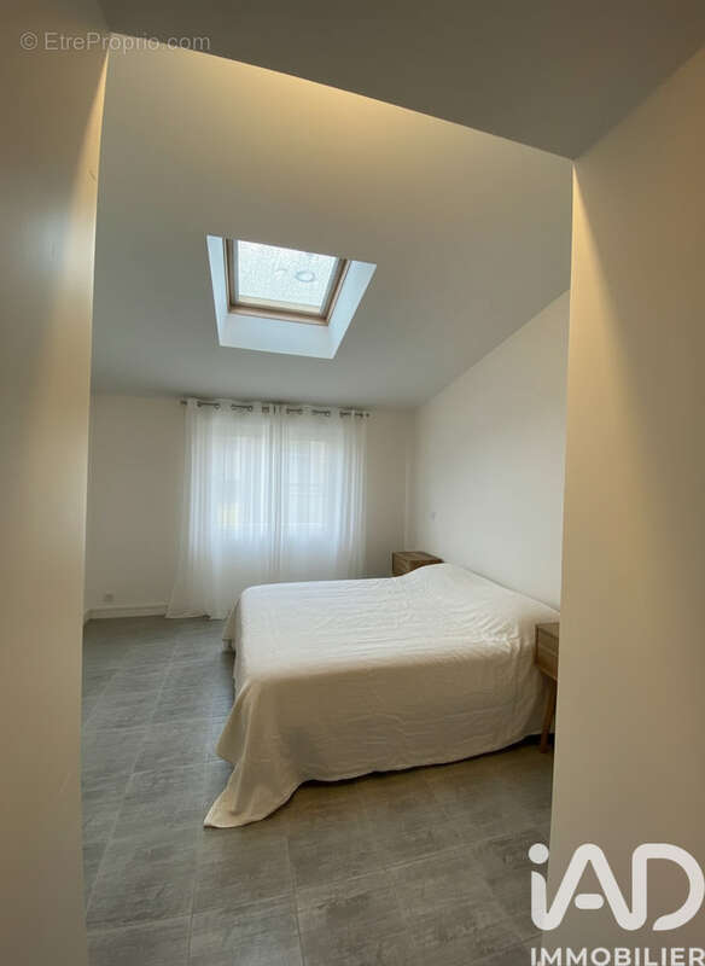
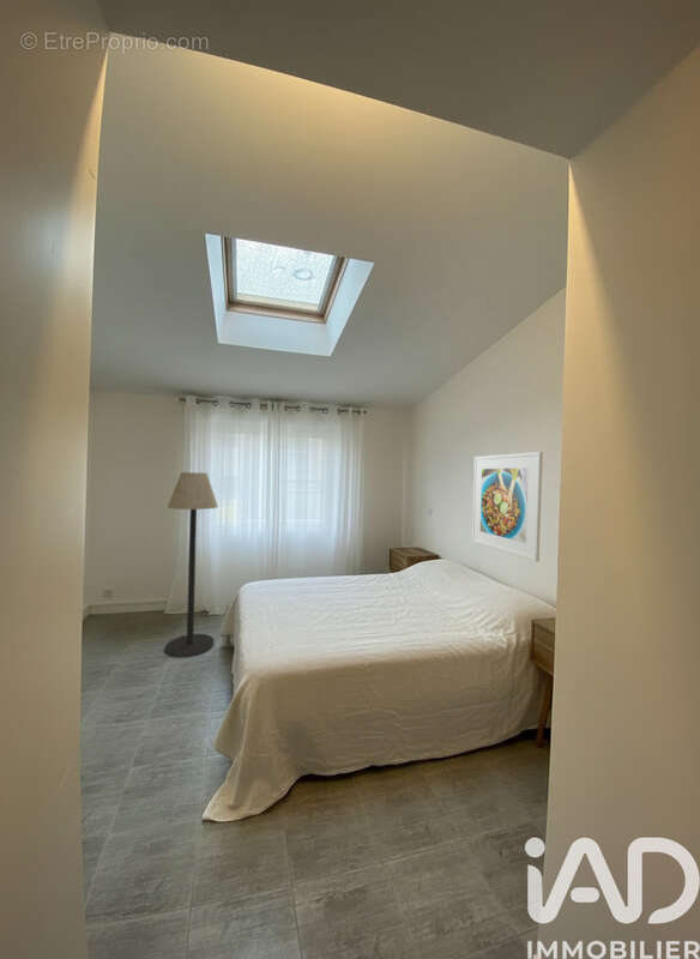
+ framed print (502, 502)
+ floor lamp (192, 559)
